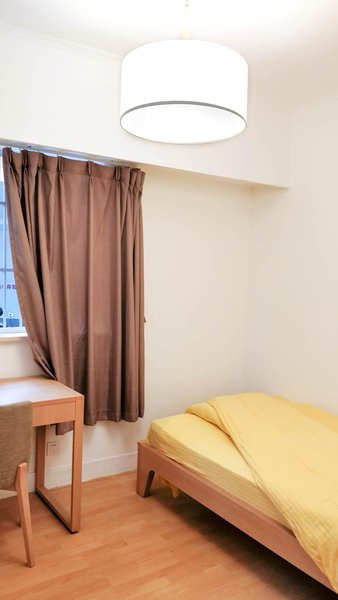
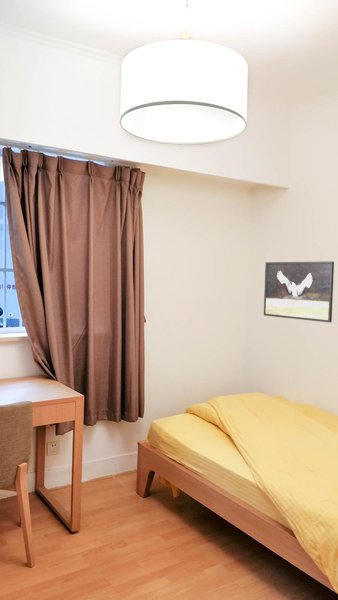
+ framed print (296, 290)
